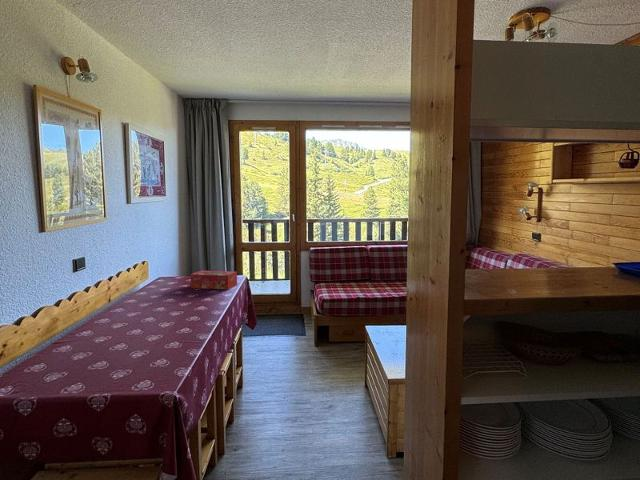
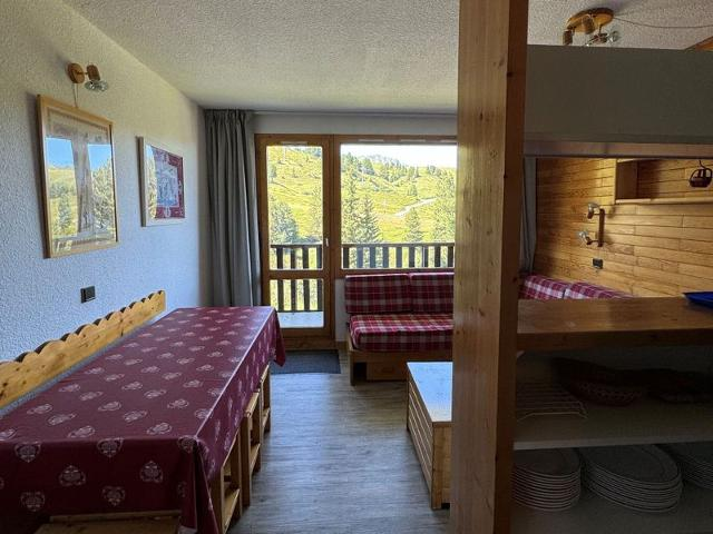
- tissue box (214, 279)
